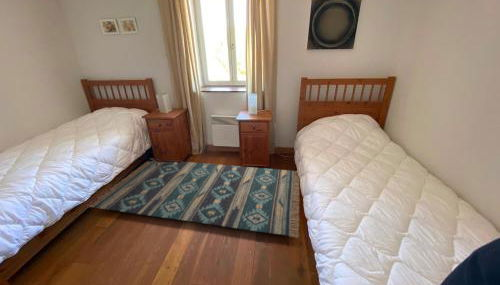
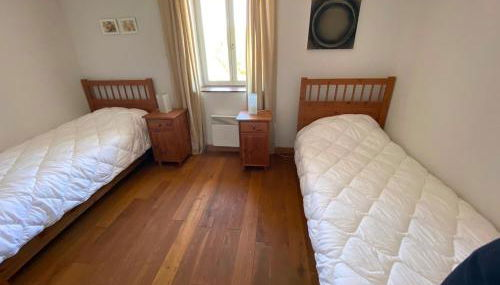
- rug (208, 182)
